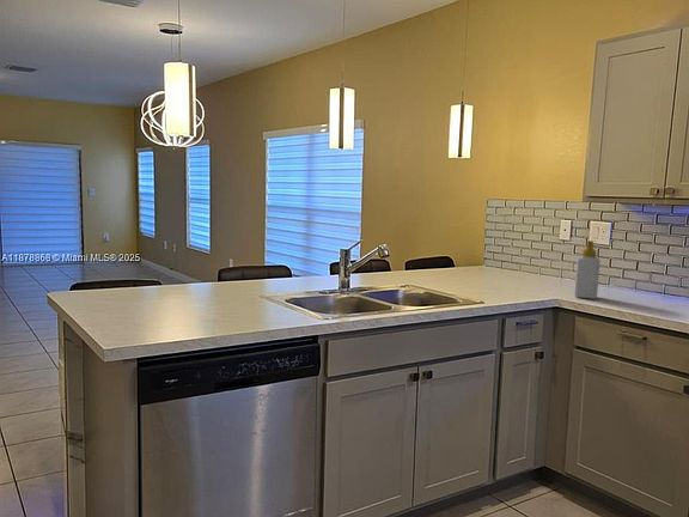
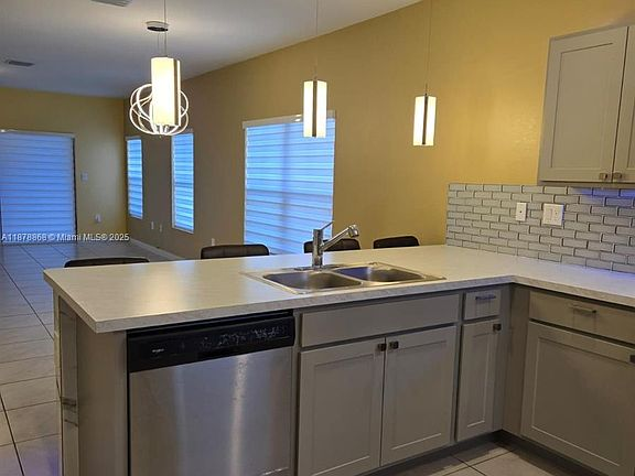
- soap bottle (587, 268)
